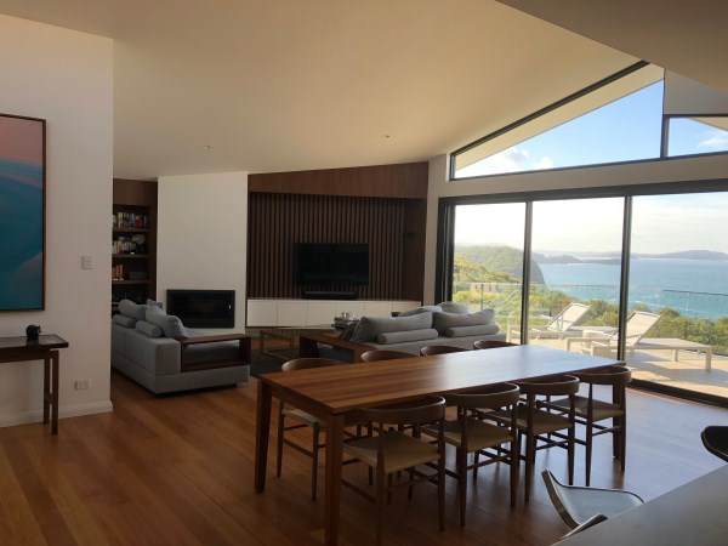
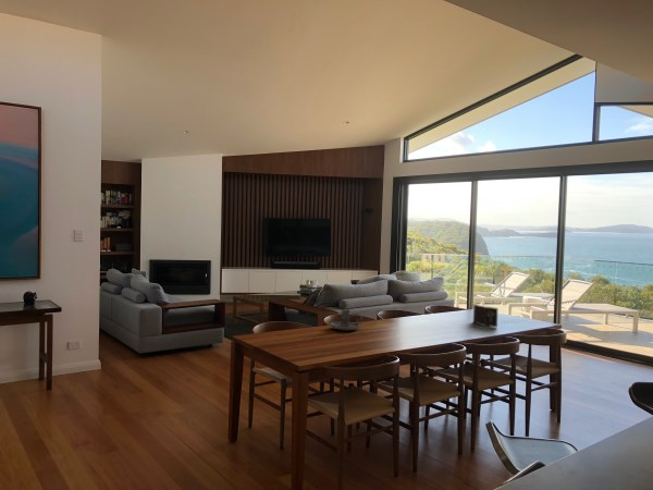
+ book (483, 315)
+ candle holder (347, 319)
